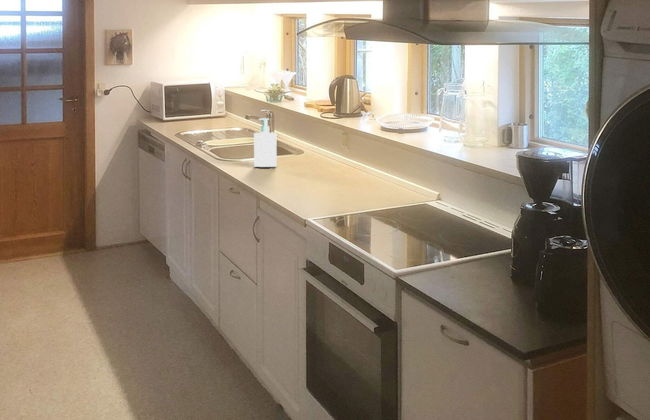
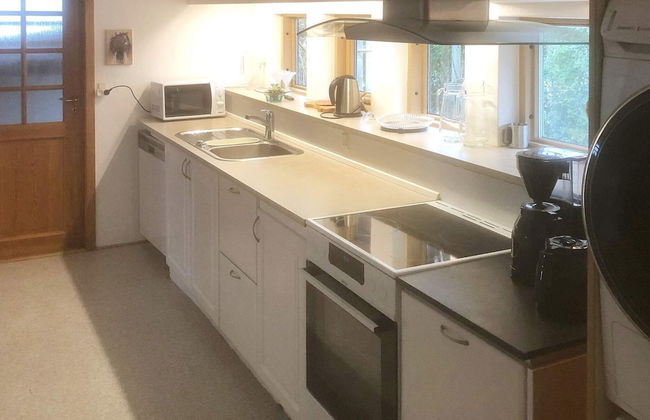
- soap bottle (265, 142)
